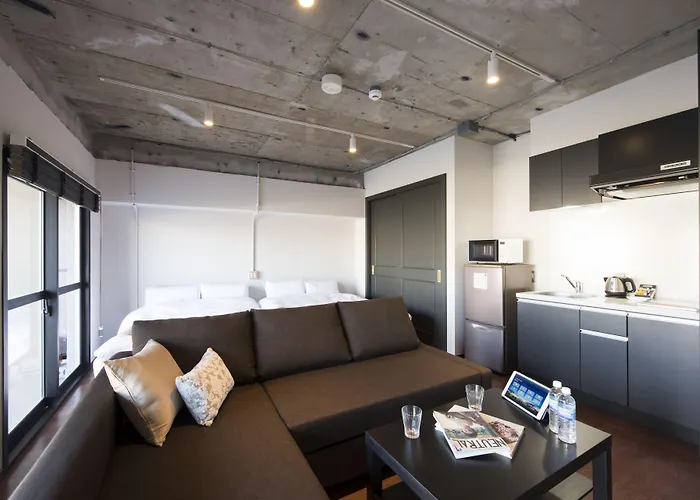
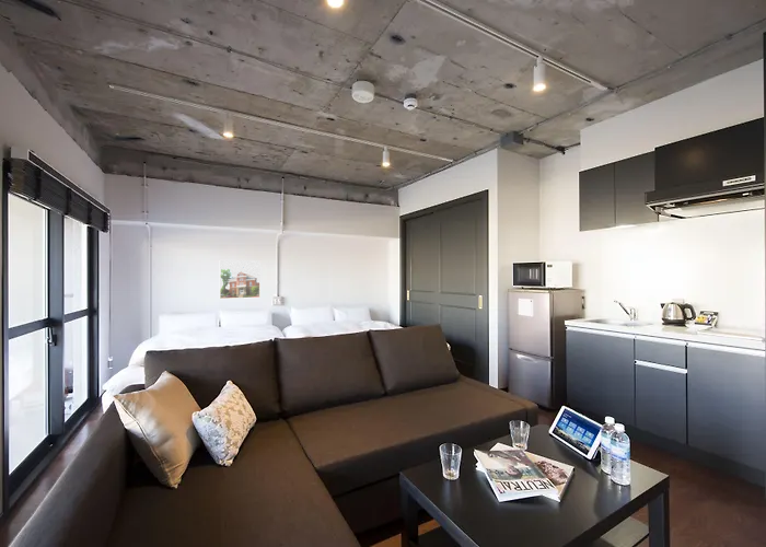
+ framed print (240, 279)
